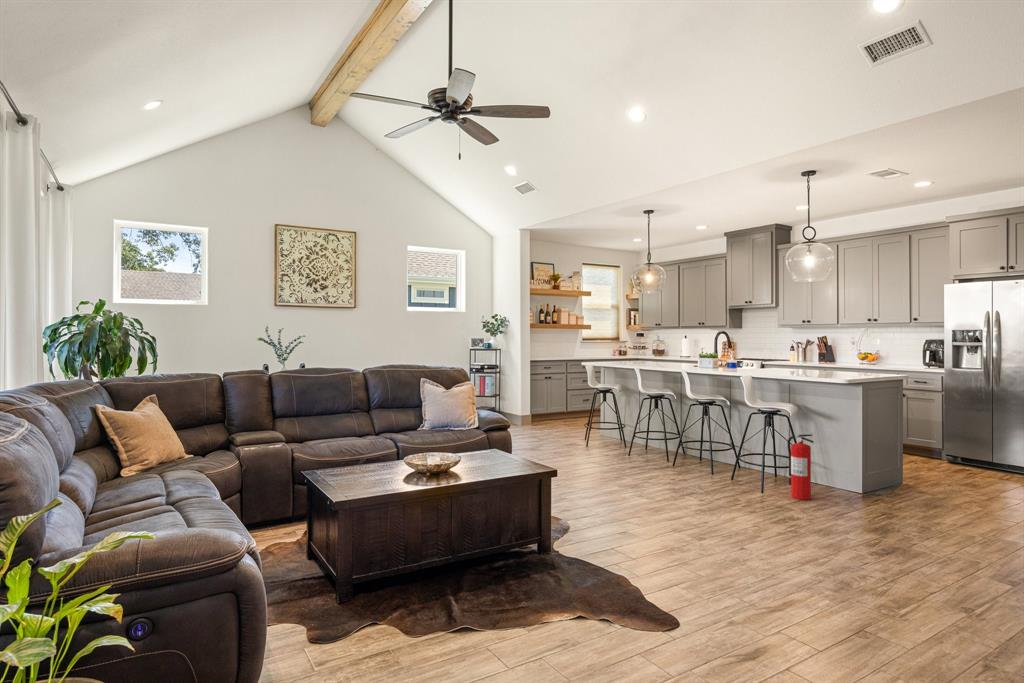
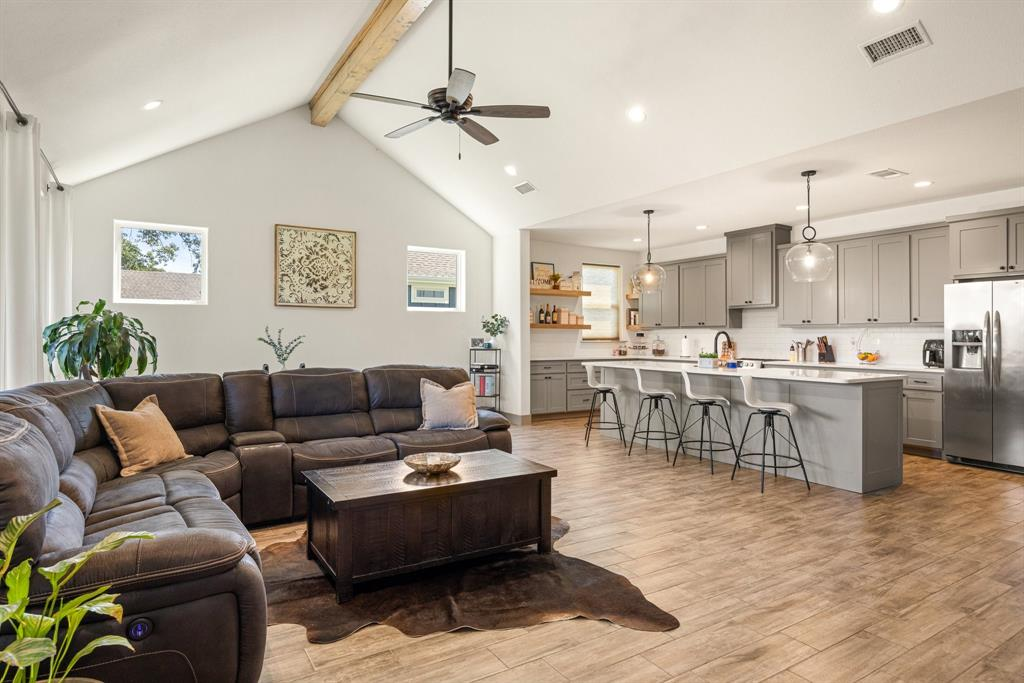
- fire extinguisher (800, 465)
